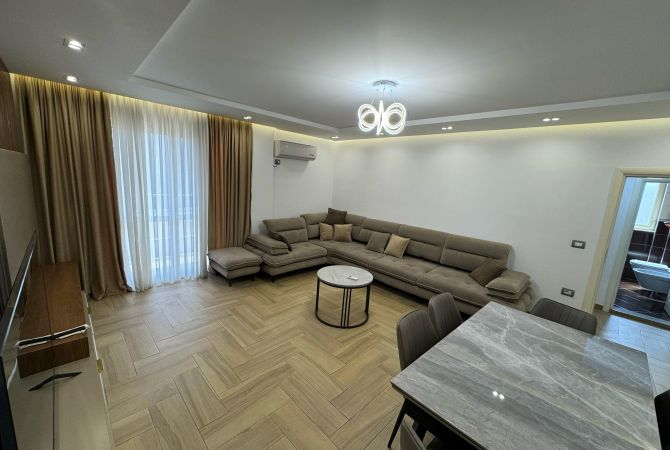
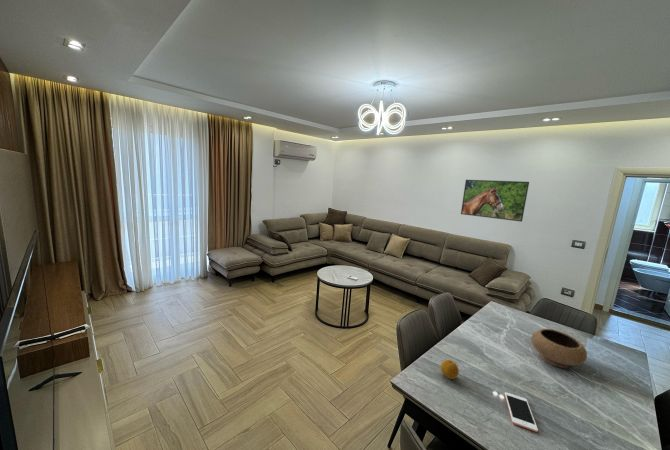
+ bowl (557, 348)
+ cell phone (519, 410)
+ fruit (449, 369)
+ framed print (492, 199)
